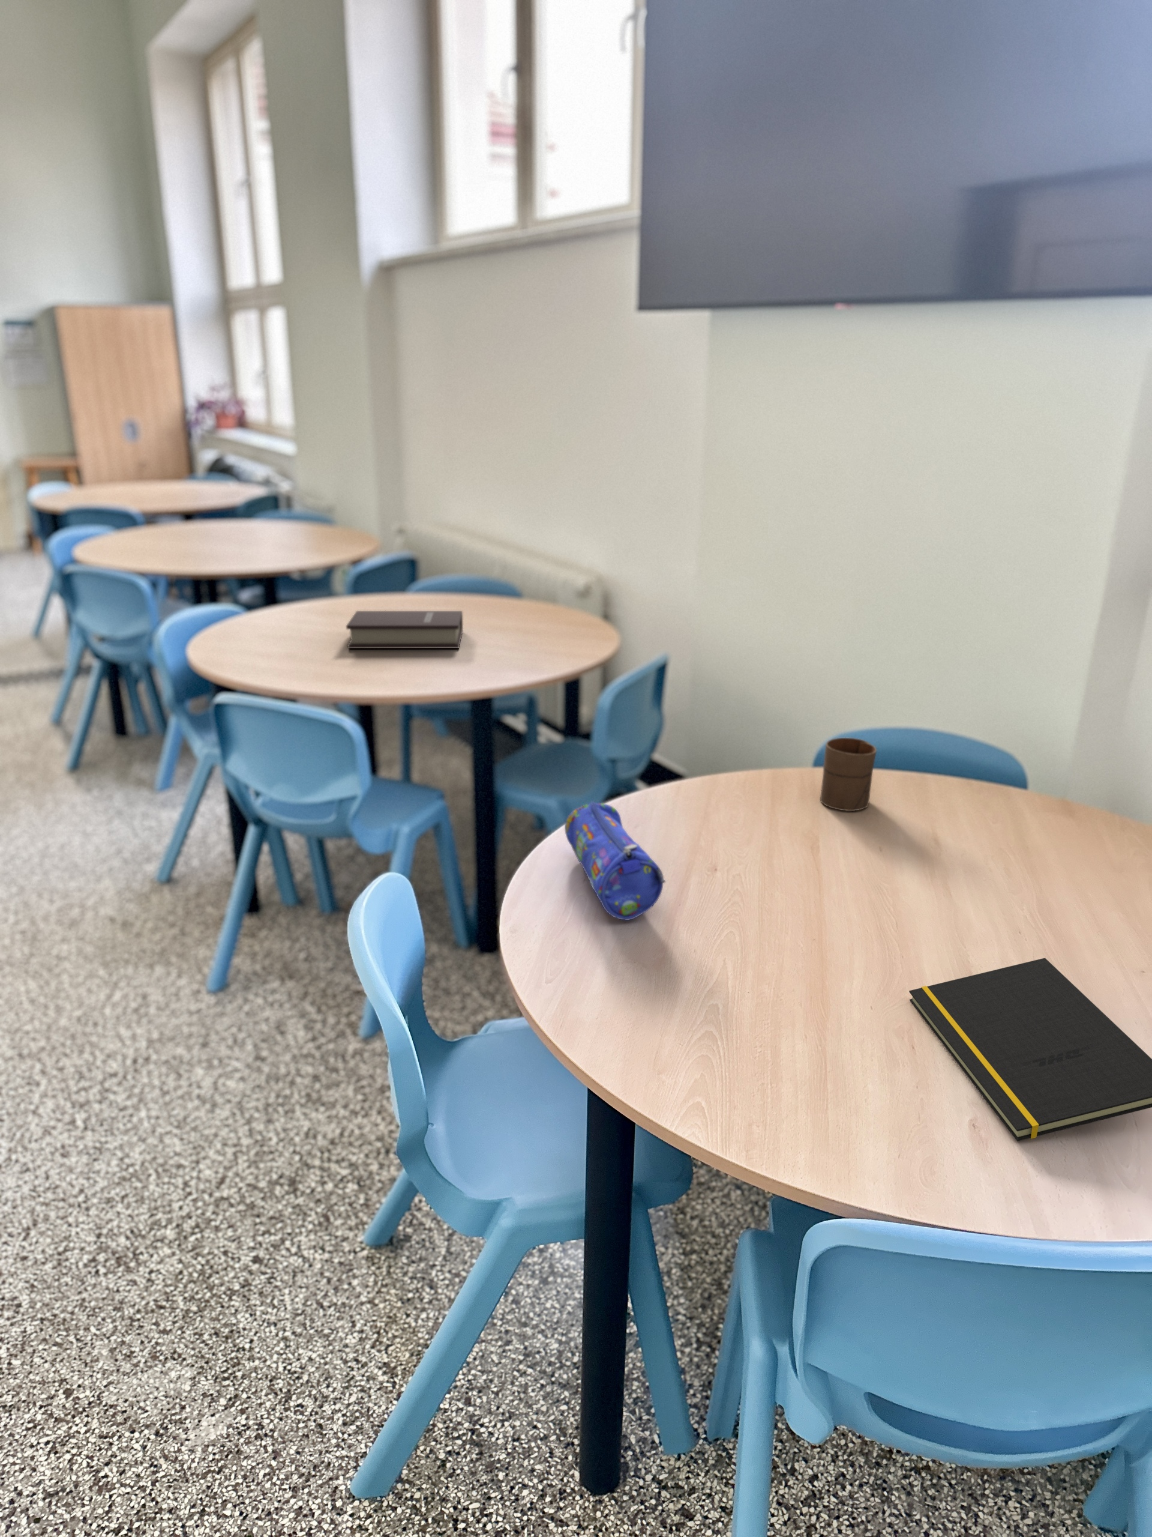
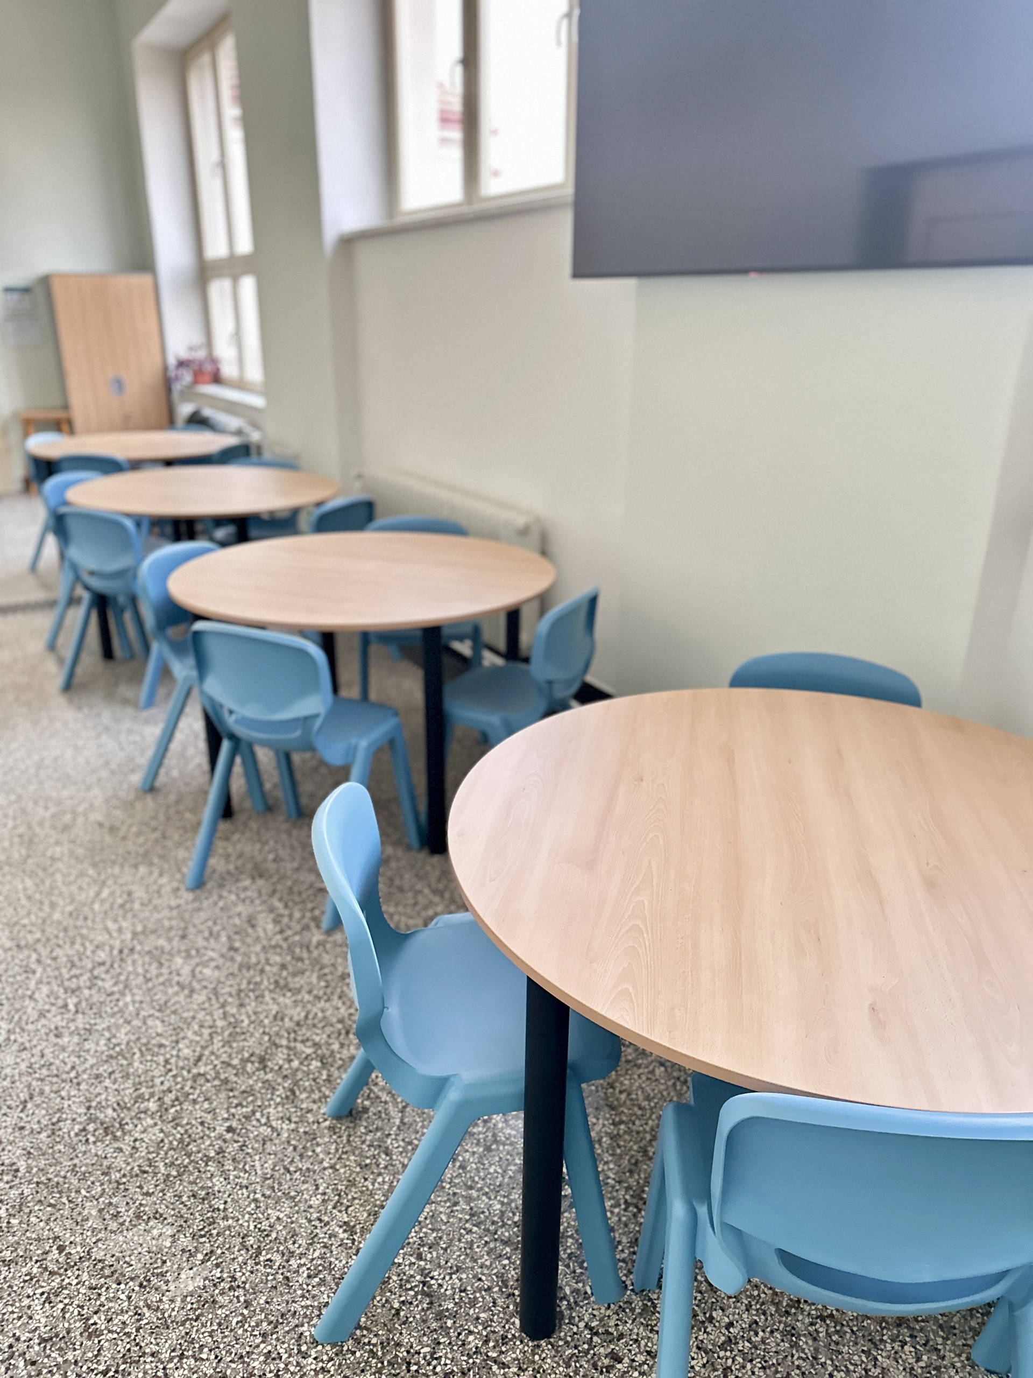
- cup (848, 773)
- book (407, 628)
- pencil case (611, 854)
- notepad (1032, 1040)
